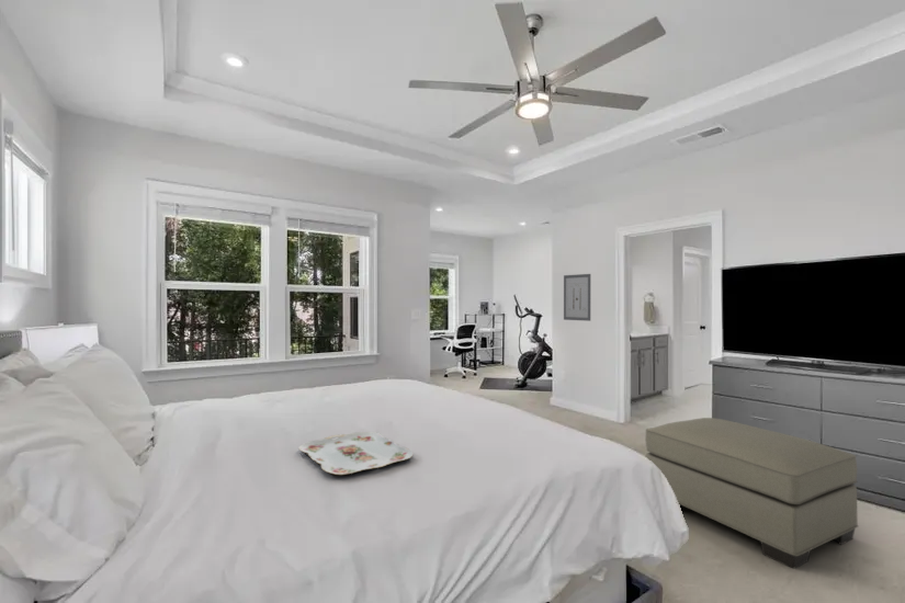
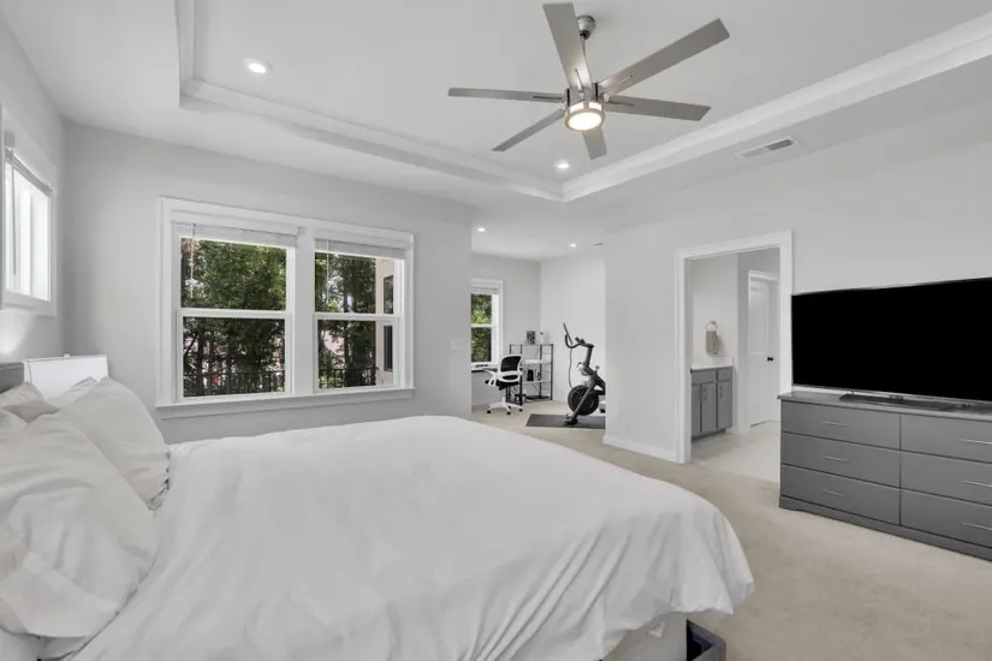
- ottoman (740, 474)
- serving tray (354, 451)
- wall art (576, 297)
